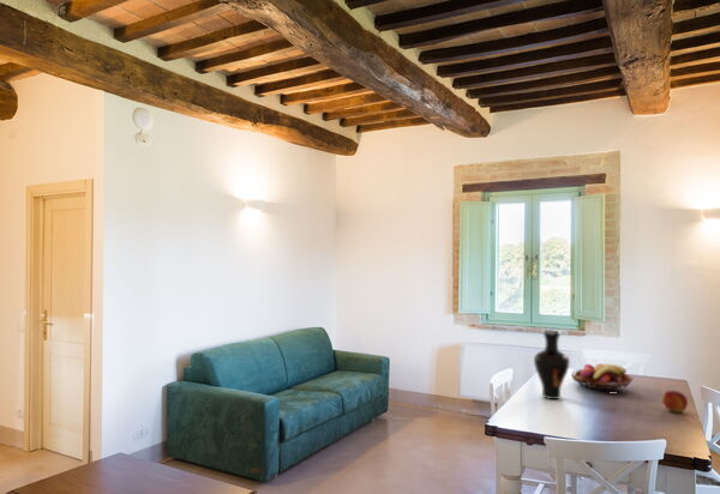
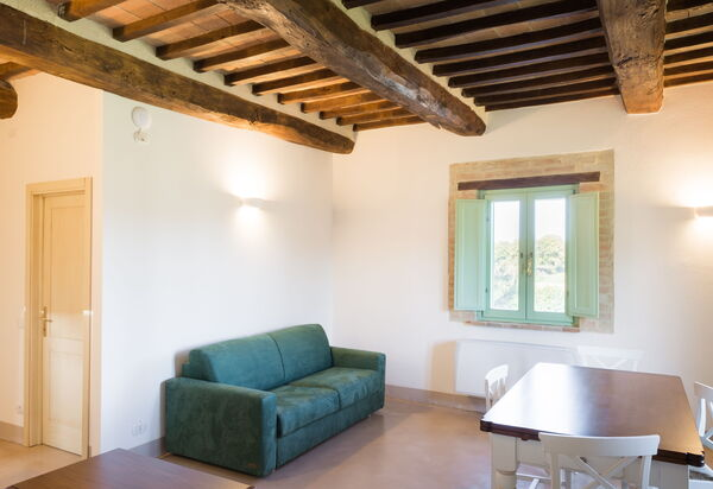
- vase (551, 365)
- fruit basket (601, 375)
- apple (674, 400)
